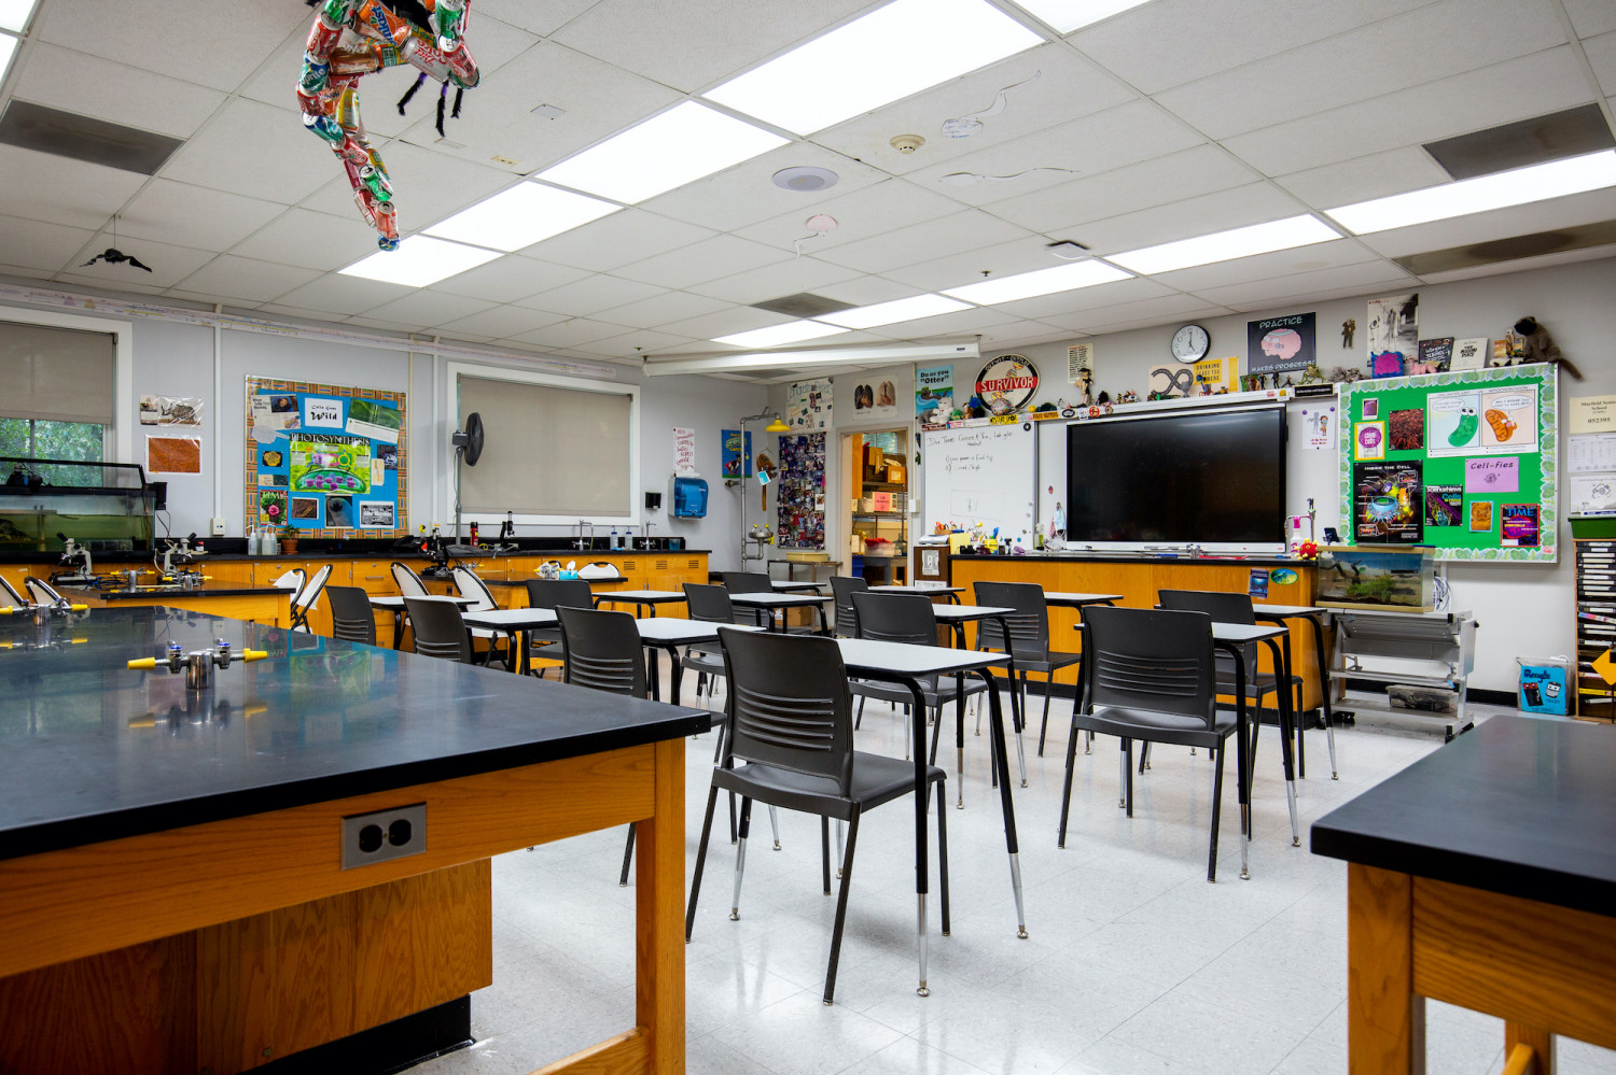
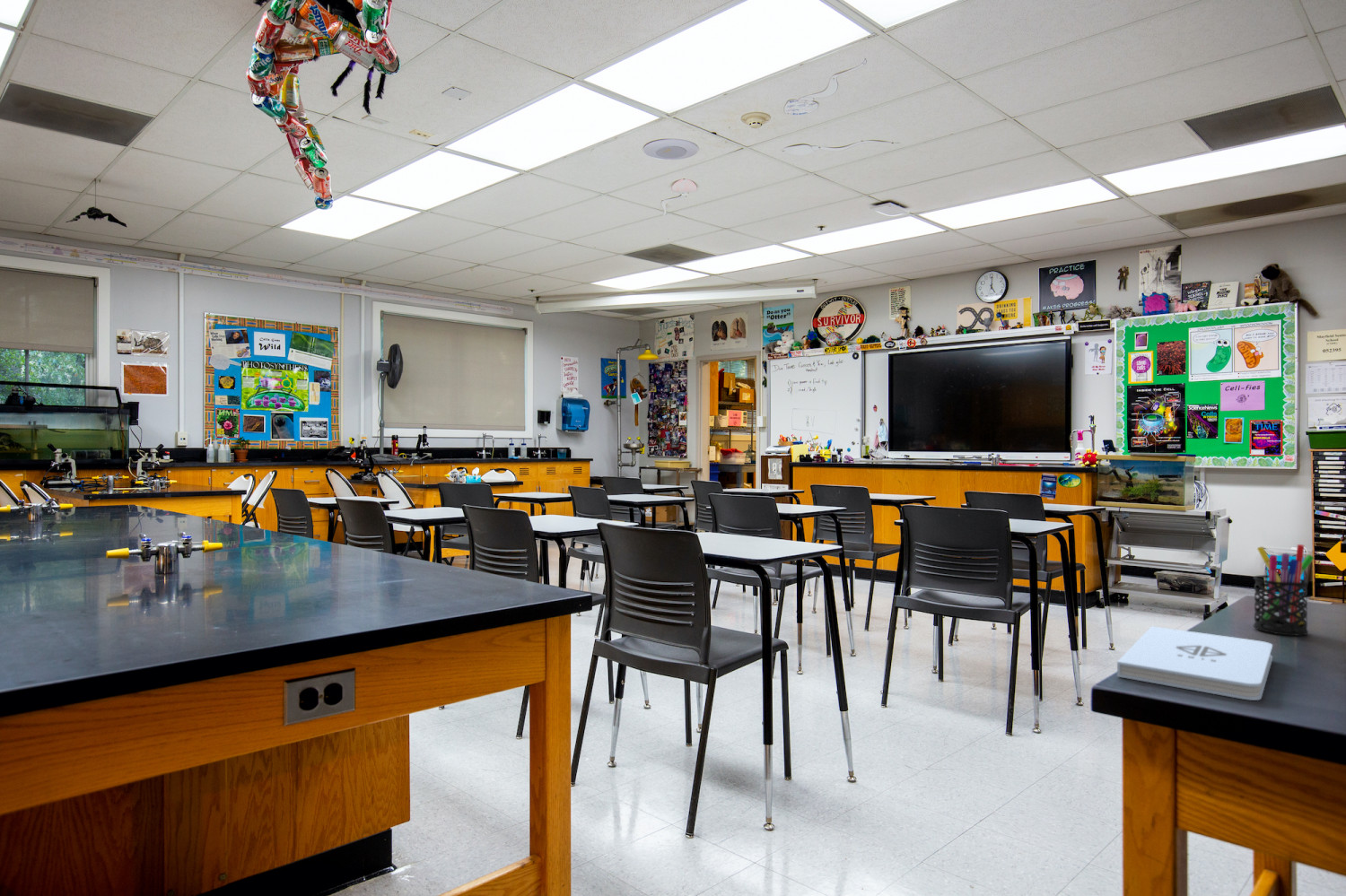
+ pen holder (1287, 586)
+ notepad (1198, 658)
